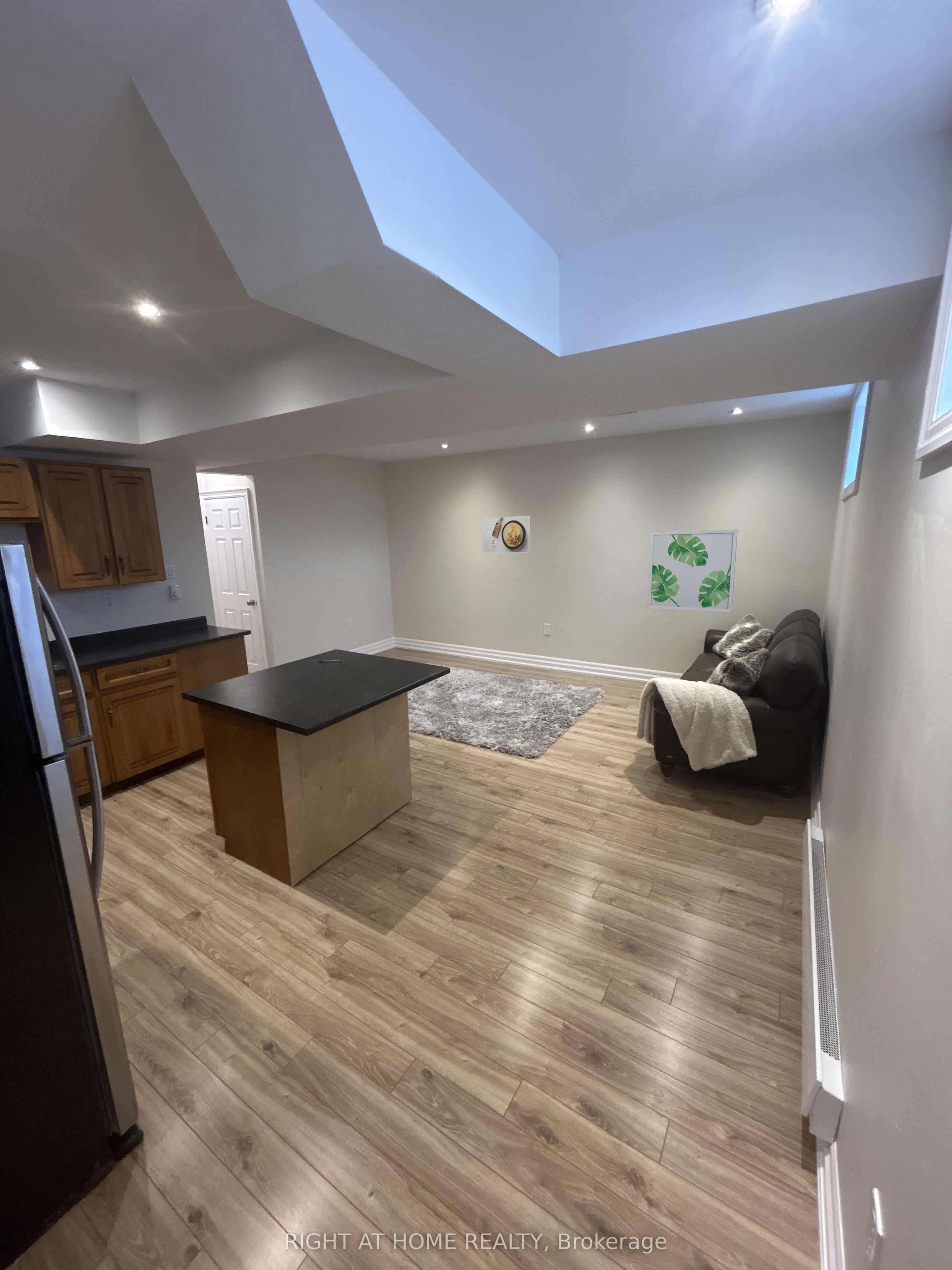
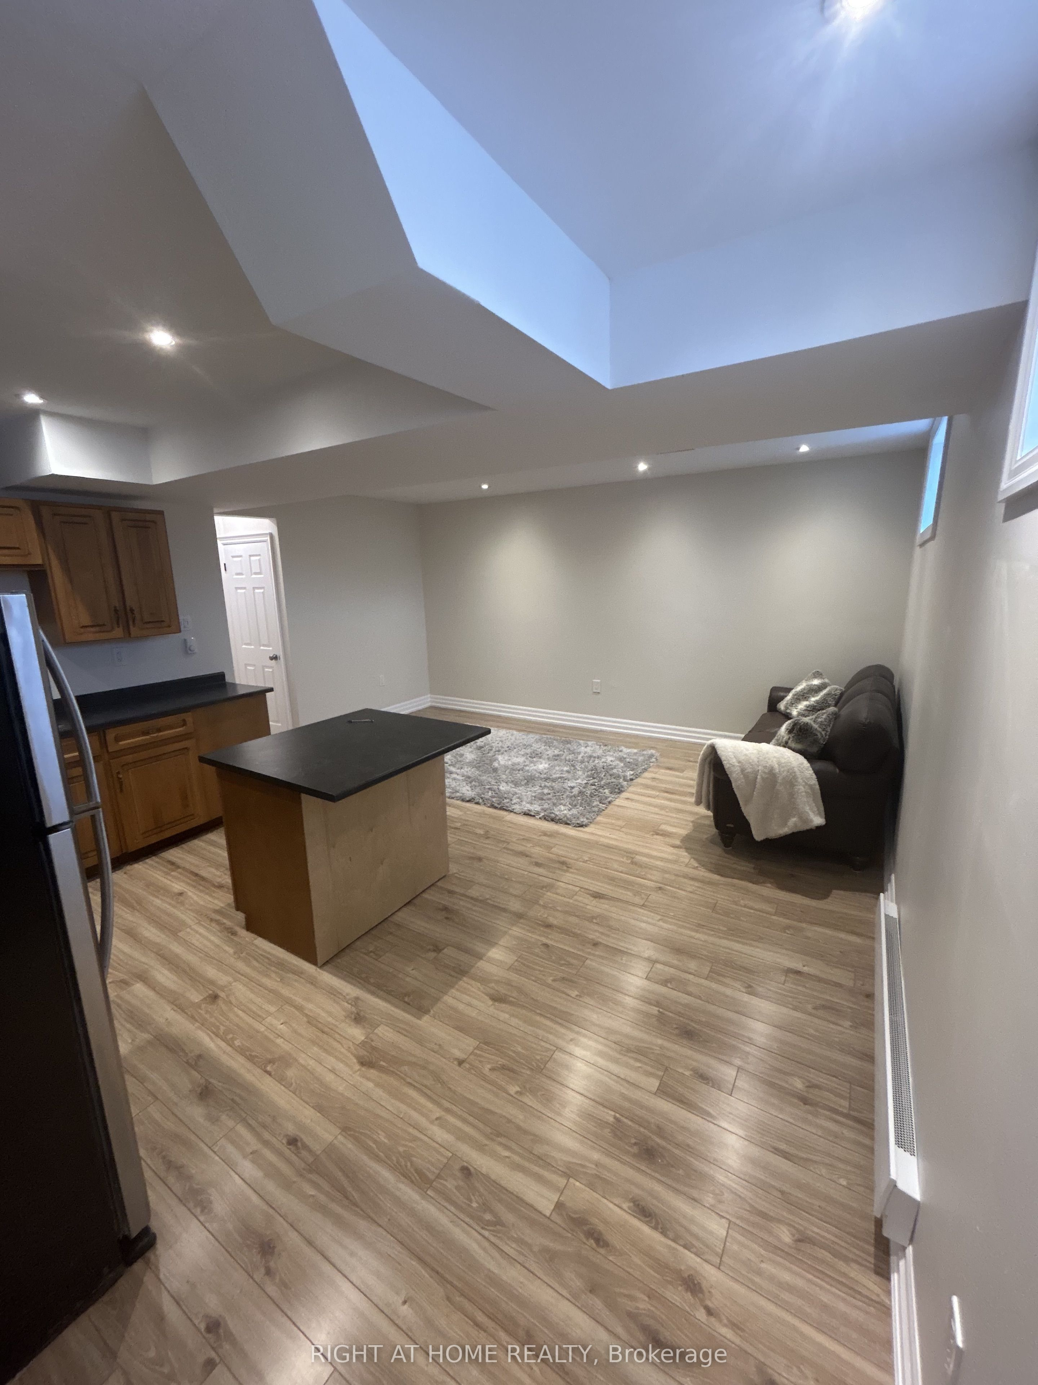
- wall art (690, 571)
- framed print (505, 535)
